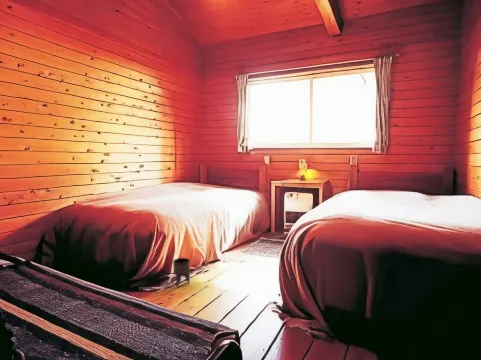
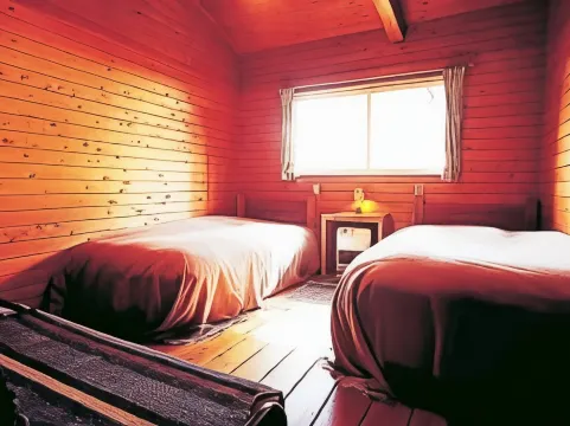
- planter (181, 271)
